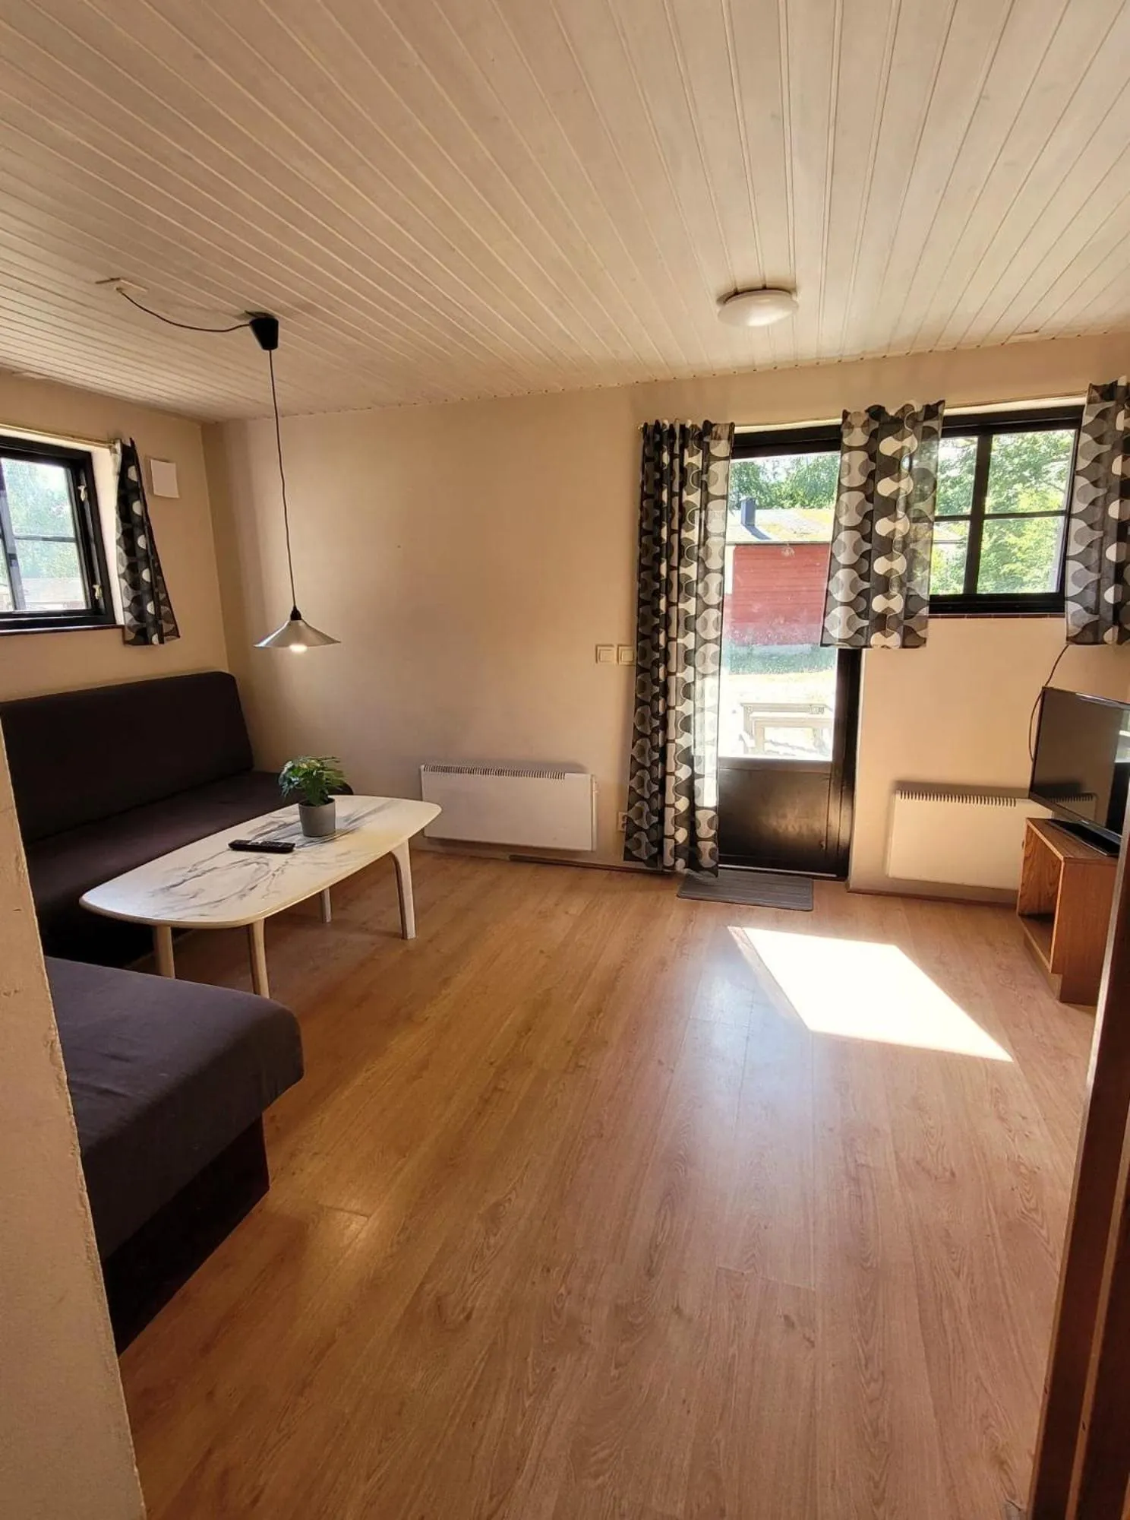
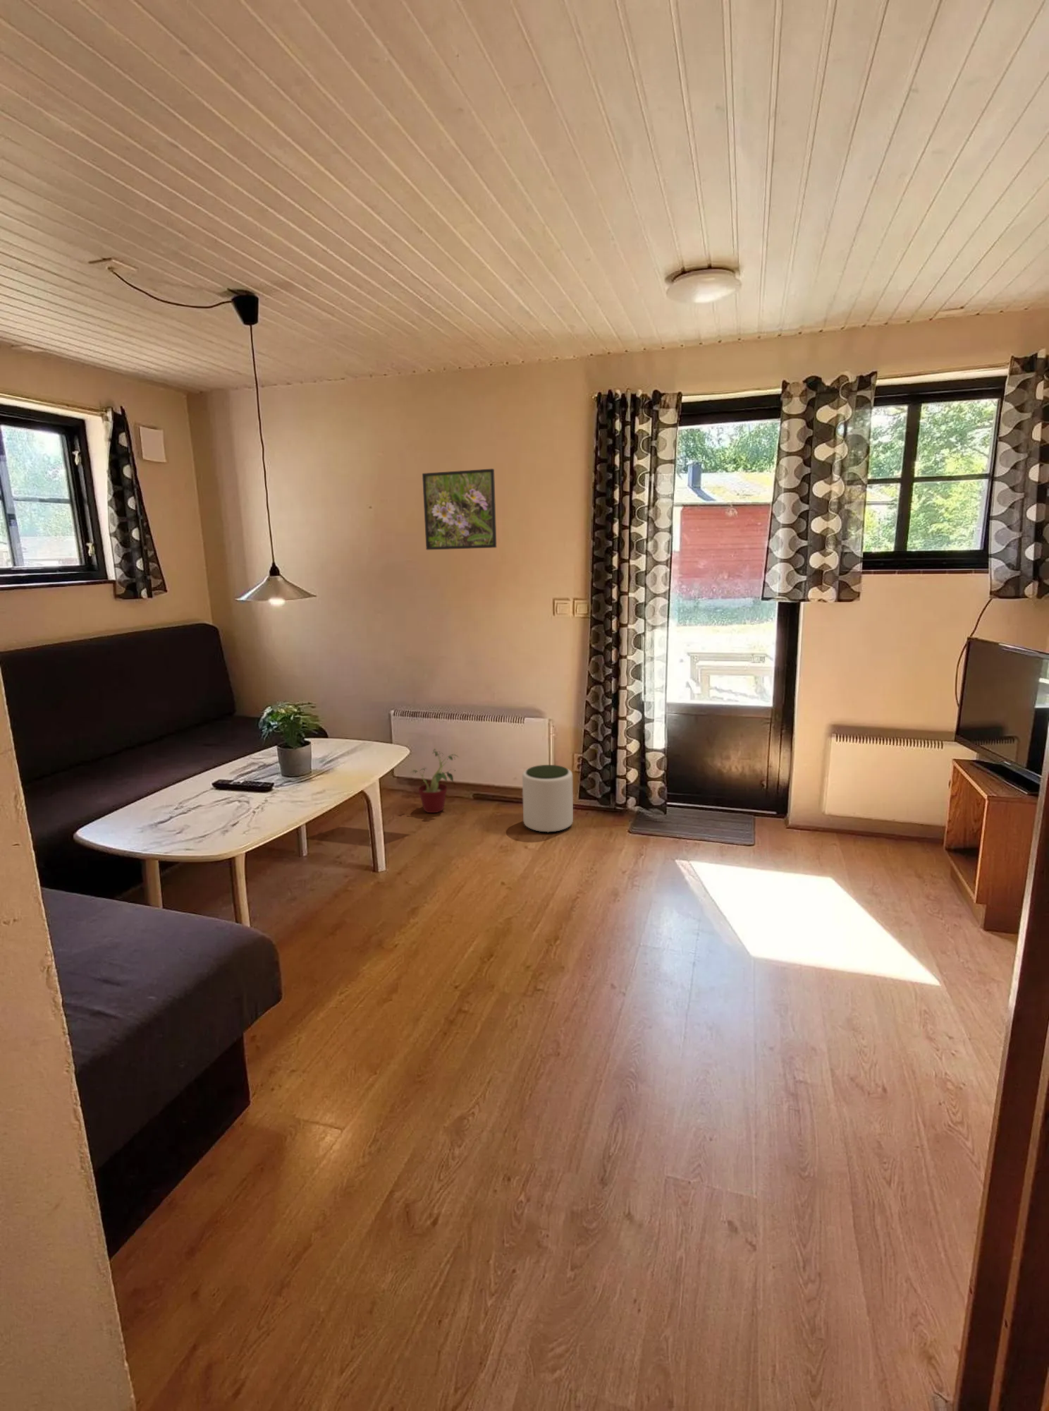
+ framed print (458, 510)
+ plant pot (548, 797)
+ potted plant (439, 777)
